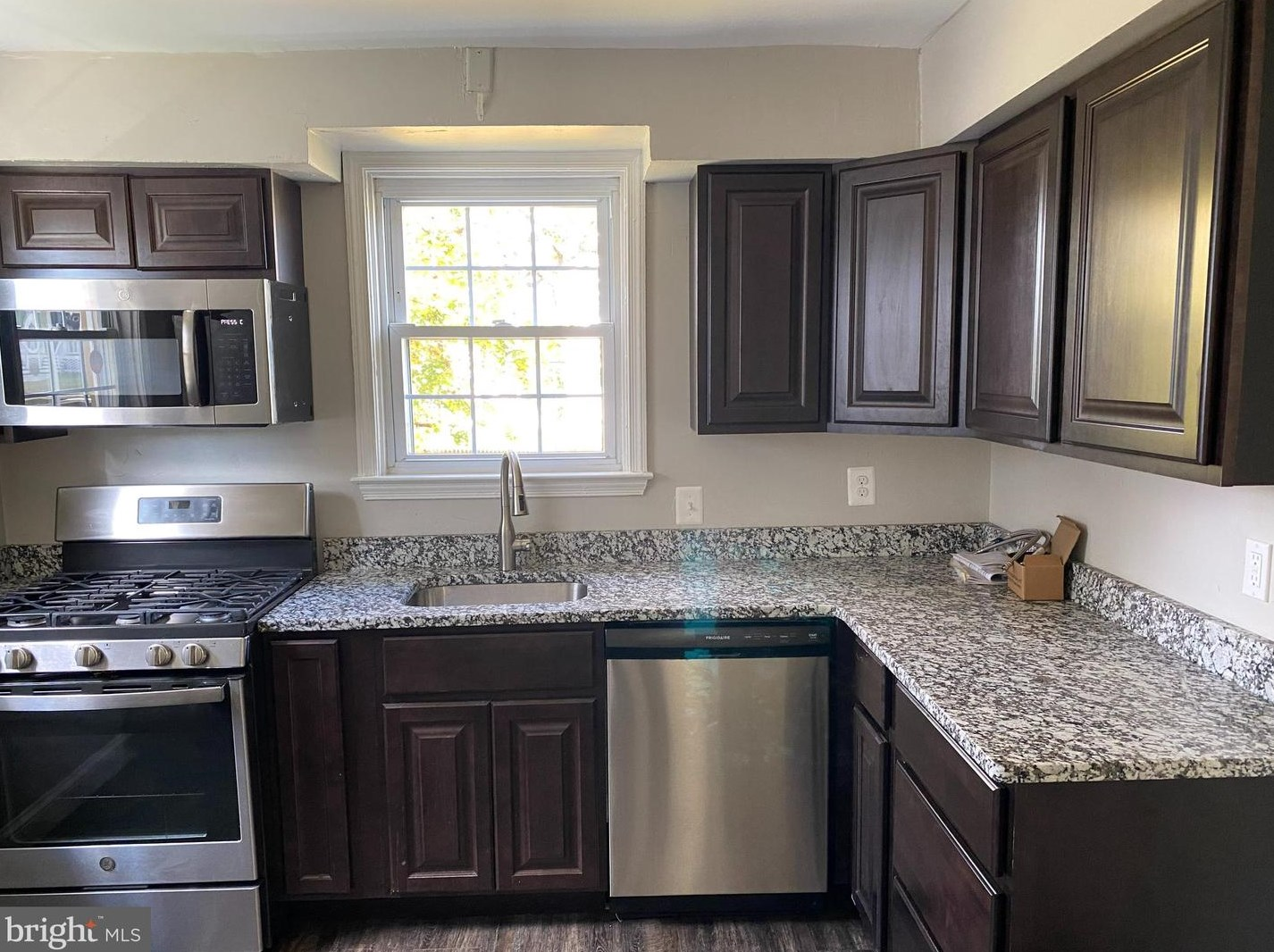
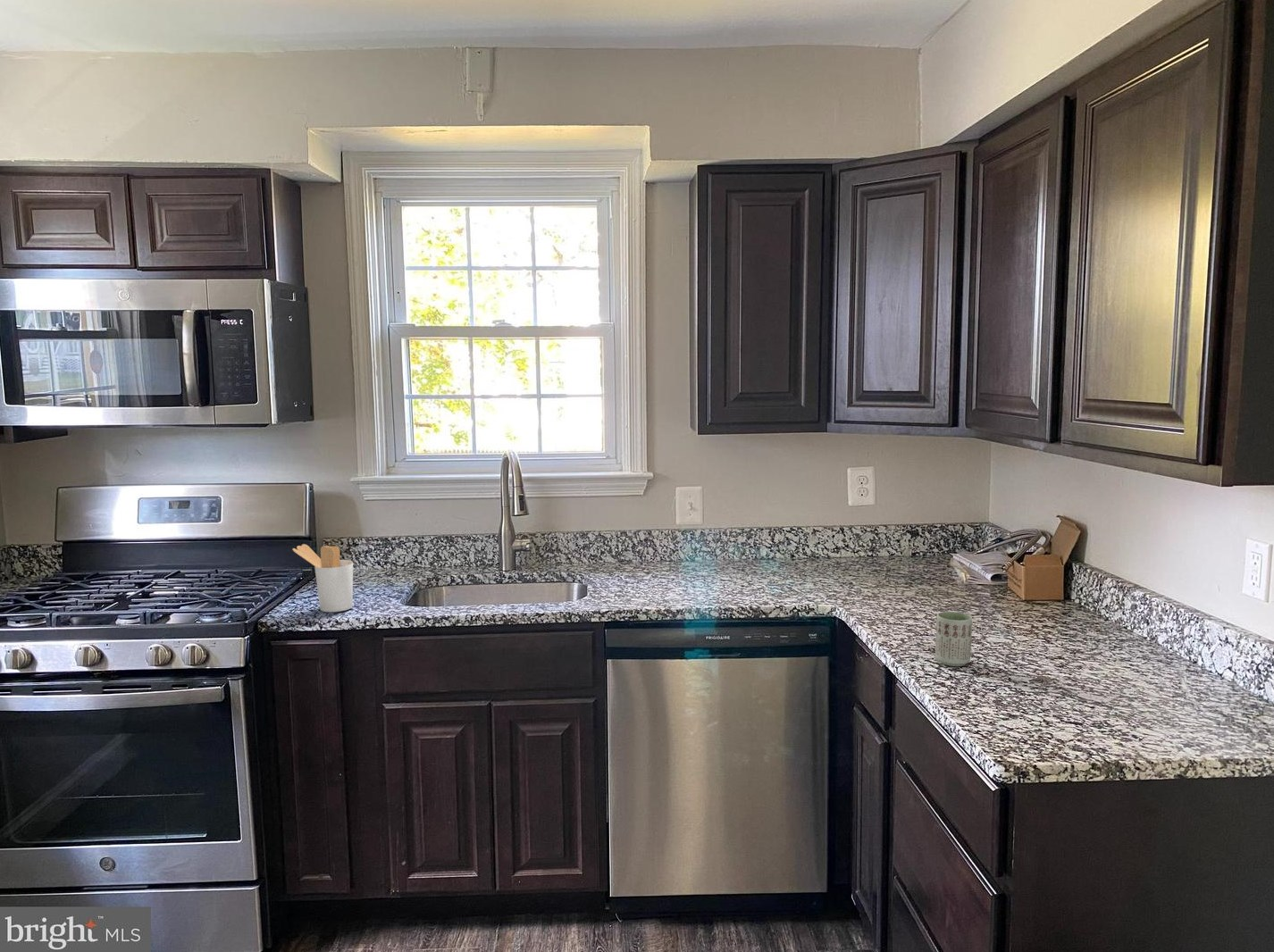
+ utensil holder (324, 575)
+ cup (953, 639)
